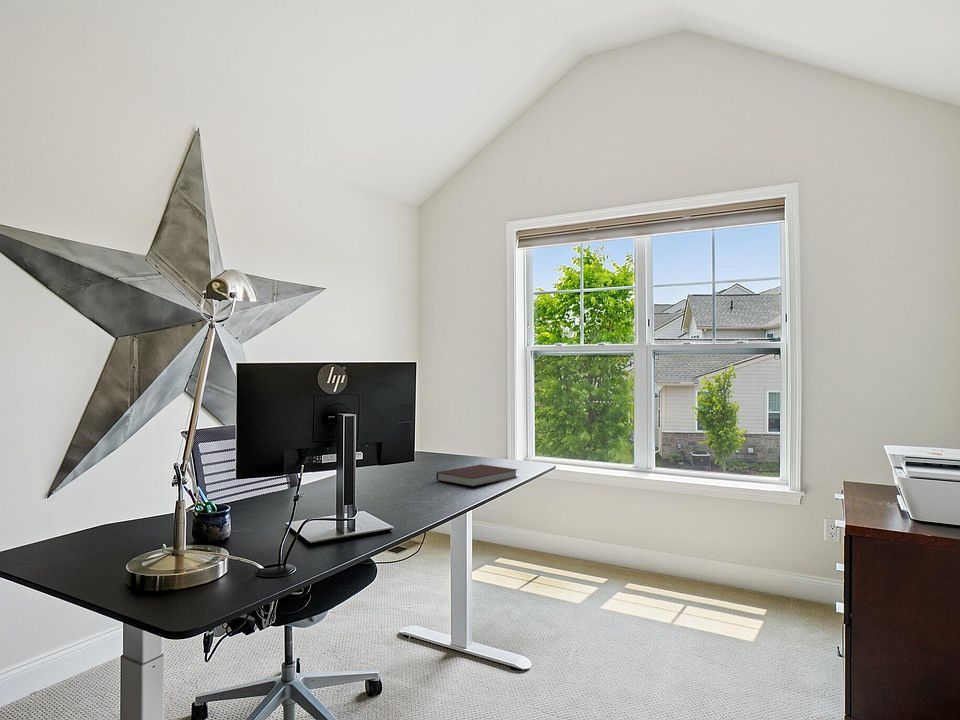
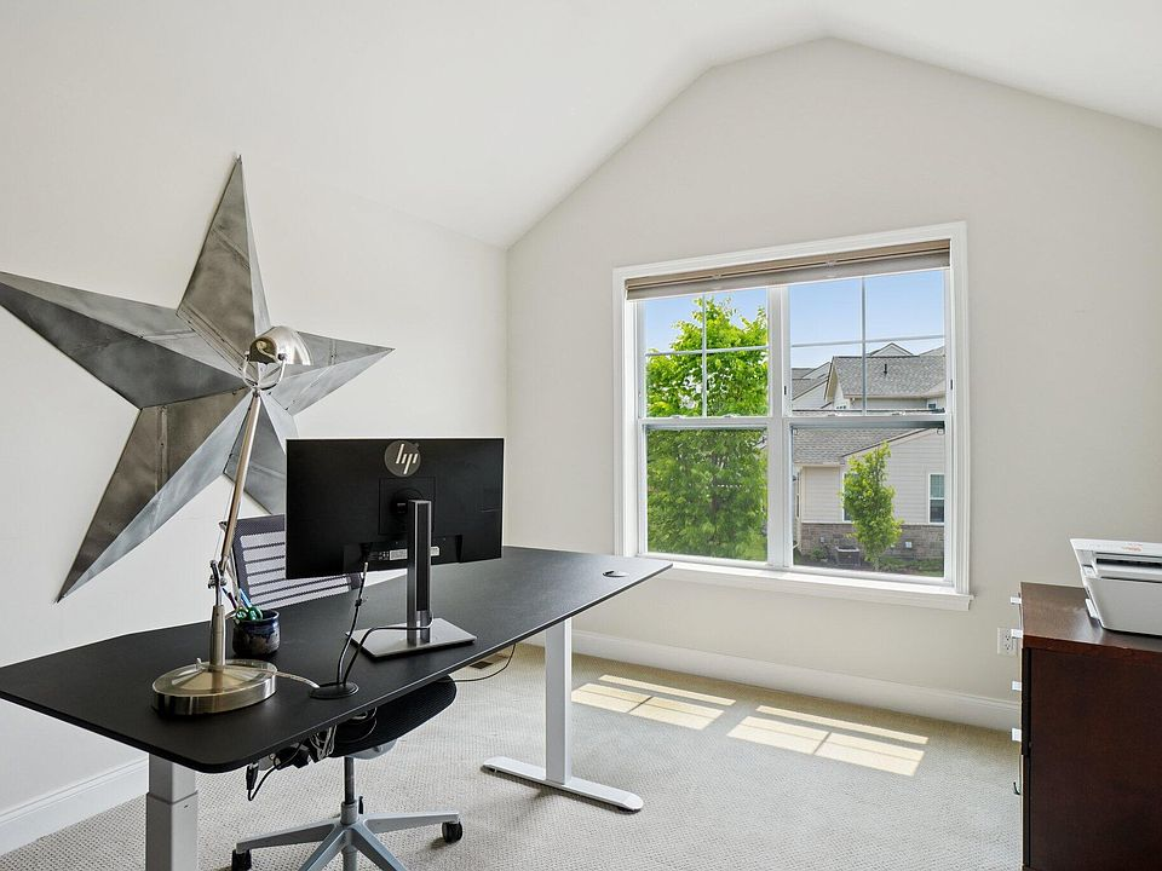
- notebook (477, 474)
